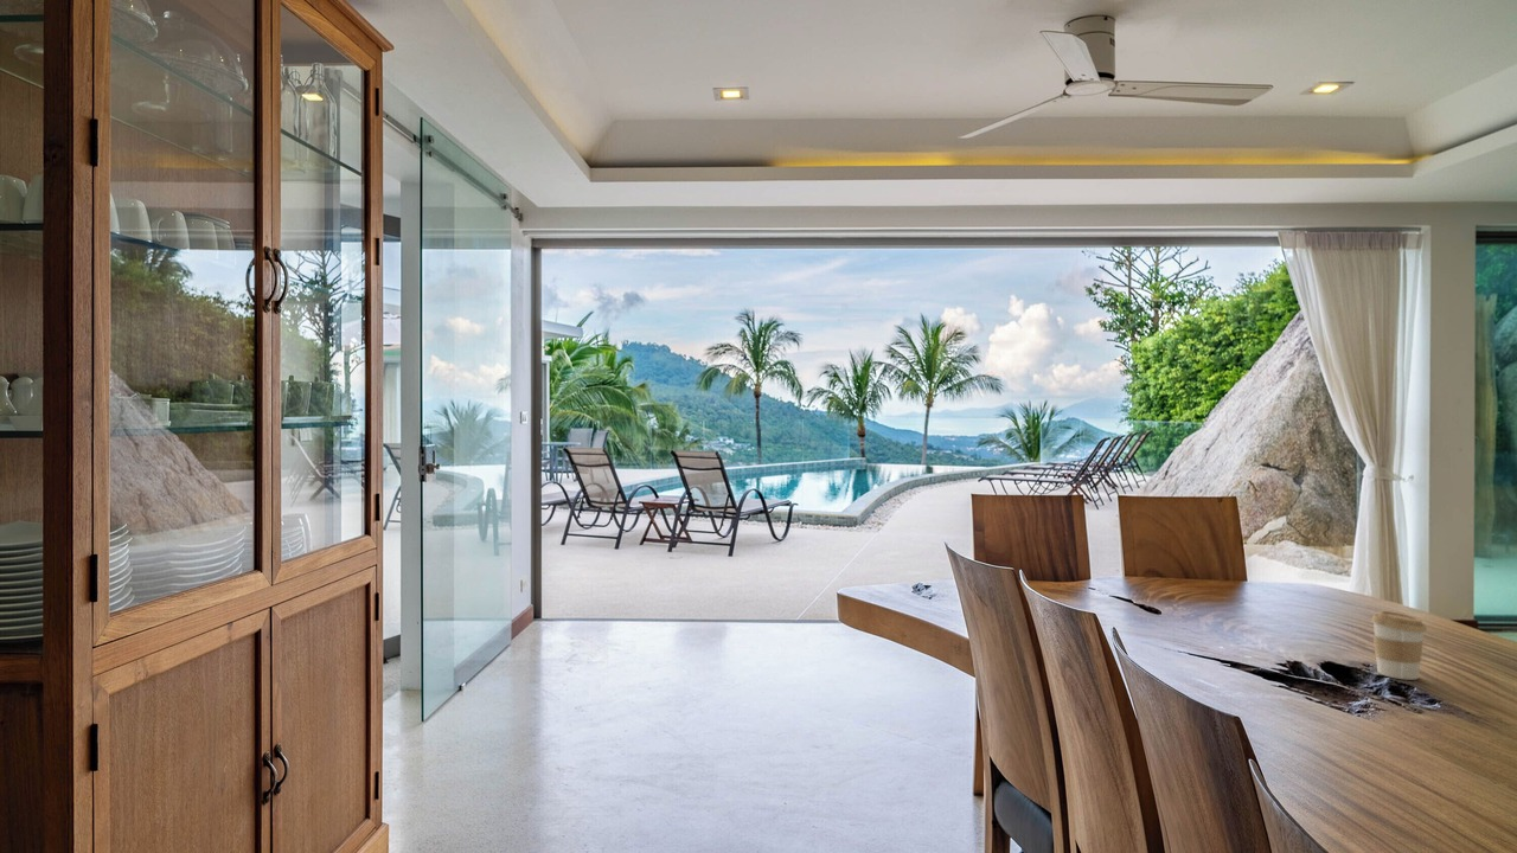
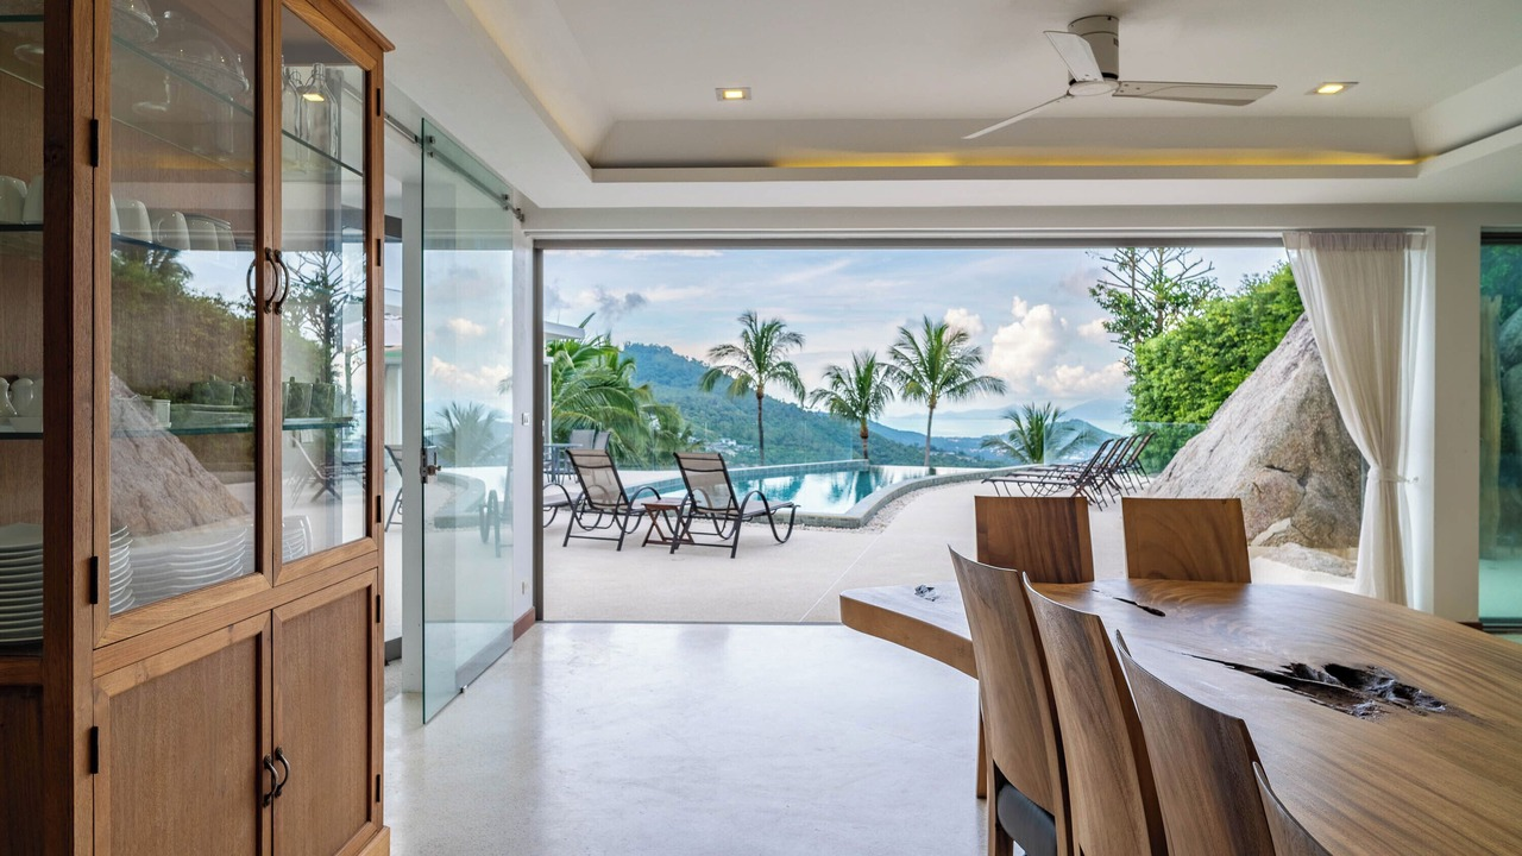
- coffee cup (1397, 643)
